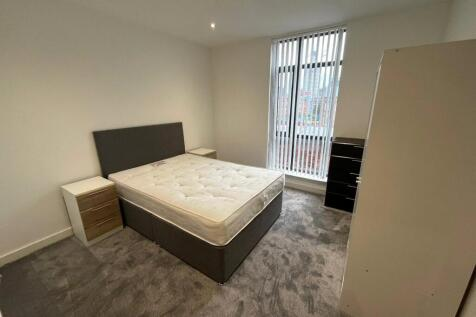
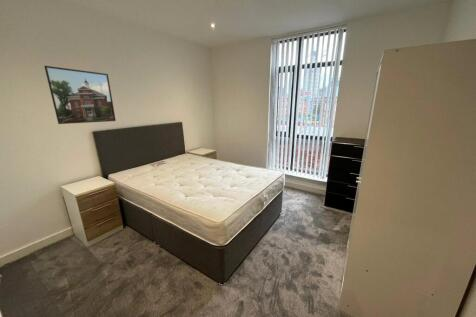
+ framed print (84, 97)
